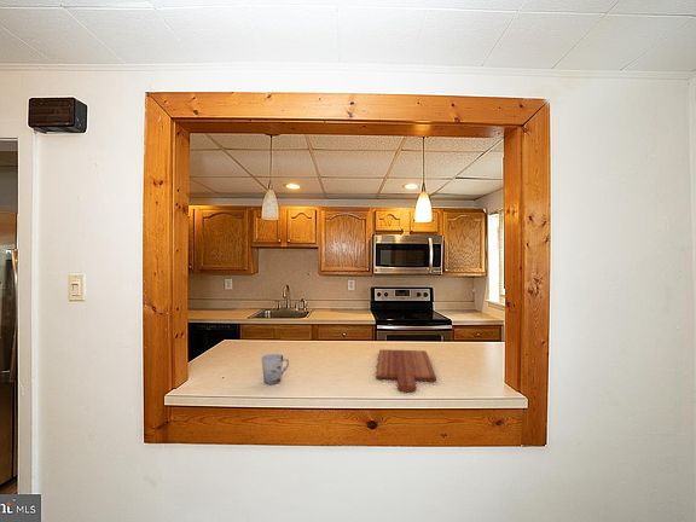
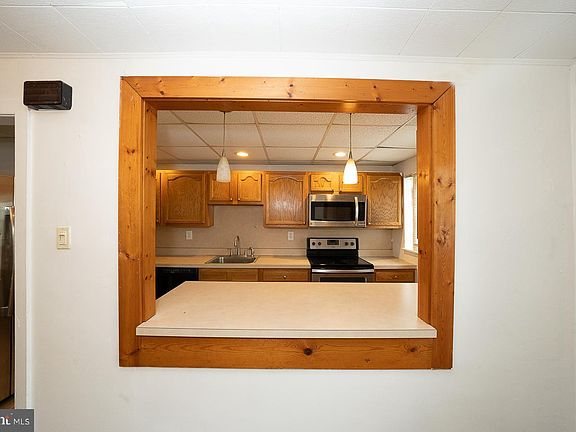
- cutting board (404, 364)
- cup (276, 367)
